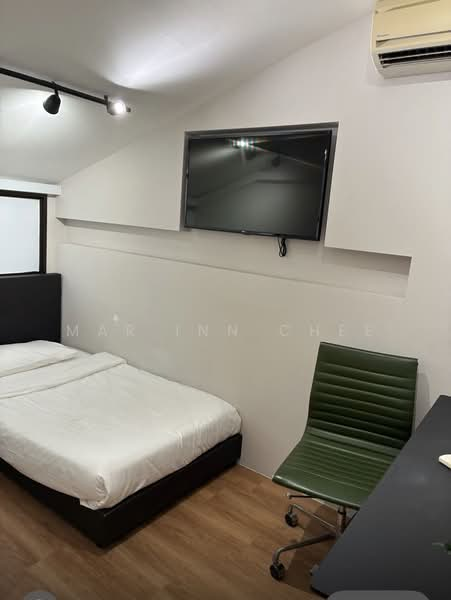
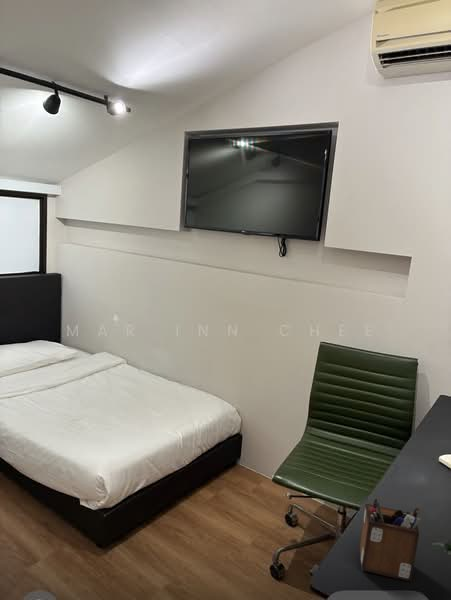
+ desk organizer (389, 532)
